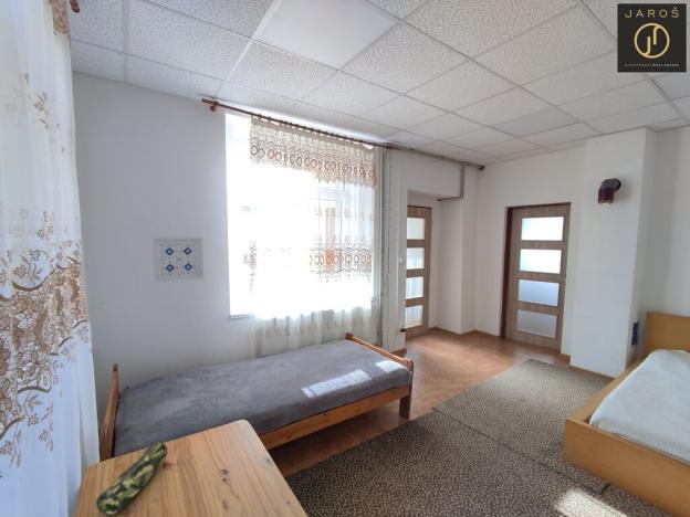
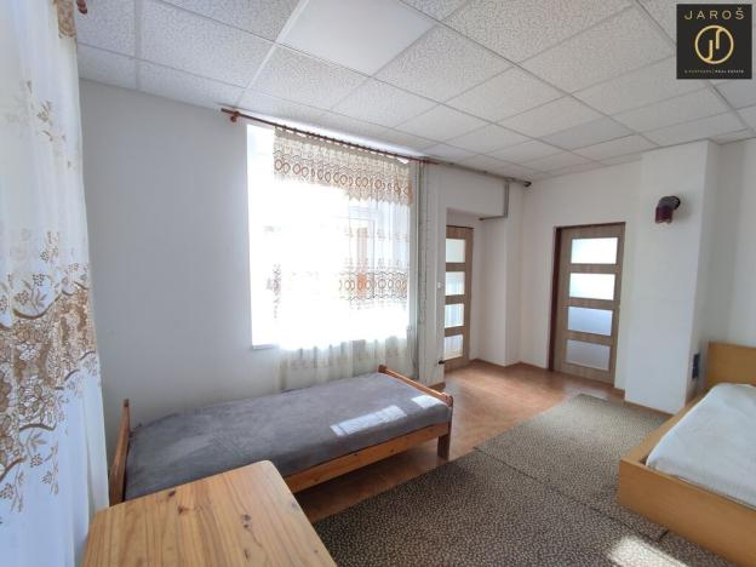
- wall art (178, 258)
- pencil case (134, 476)
